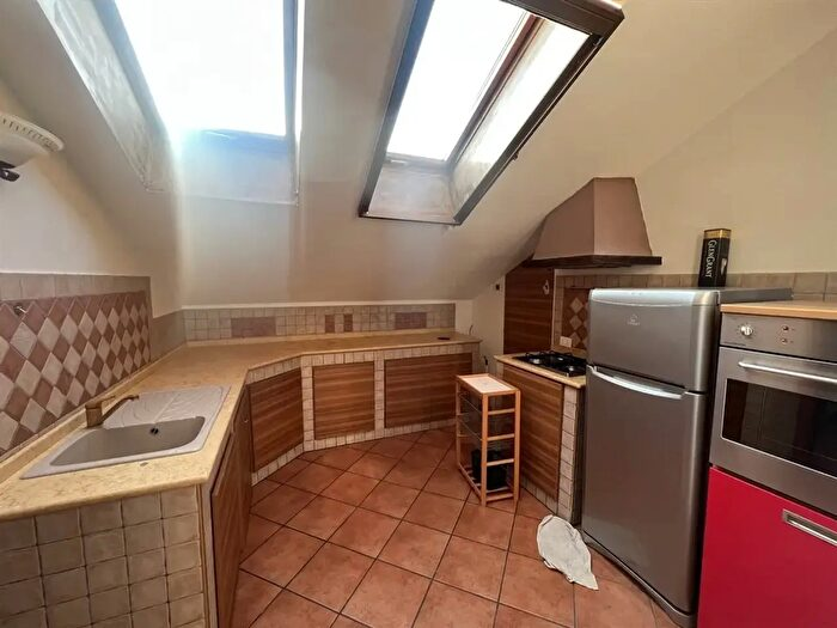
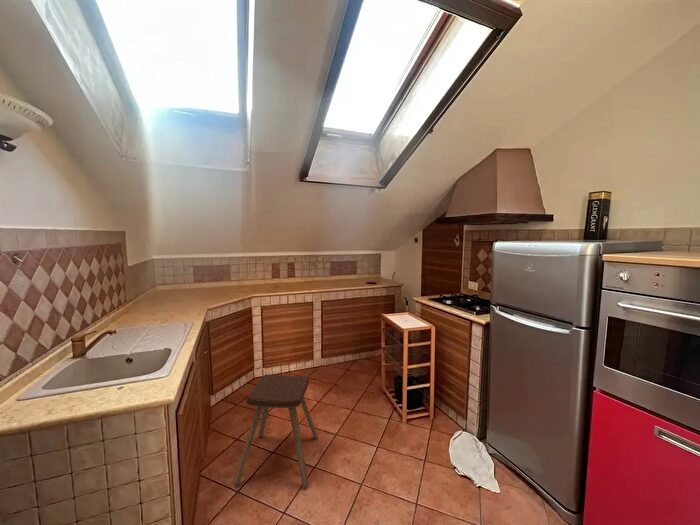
+ music stool (291, 422)
